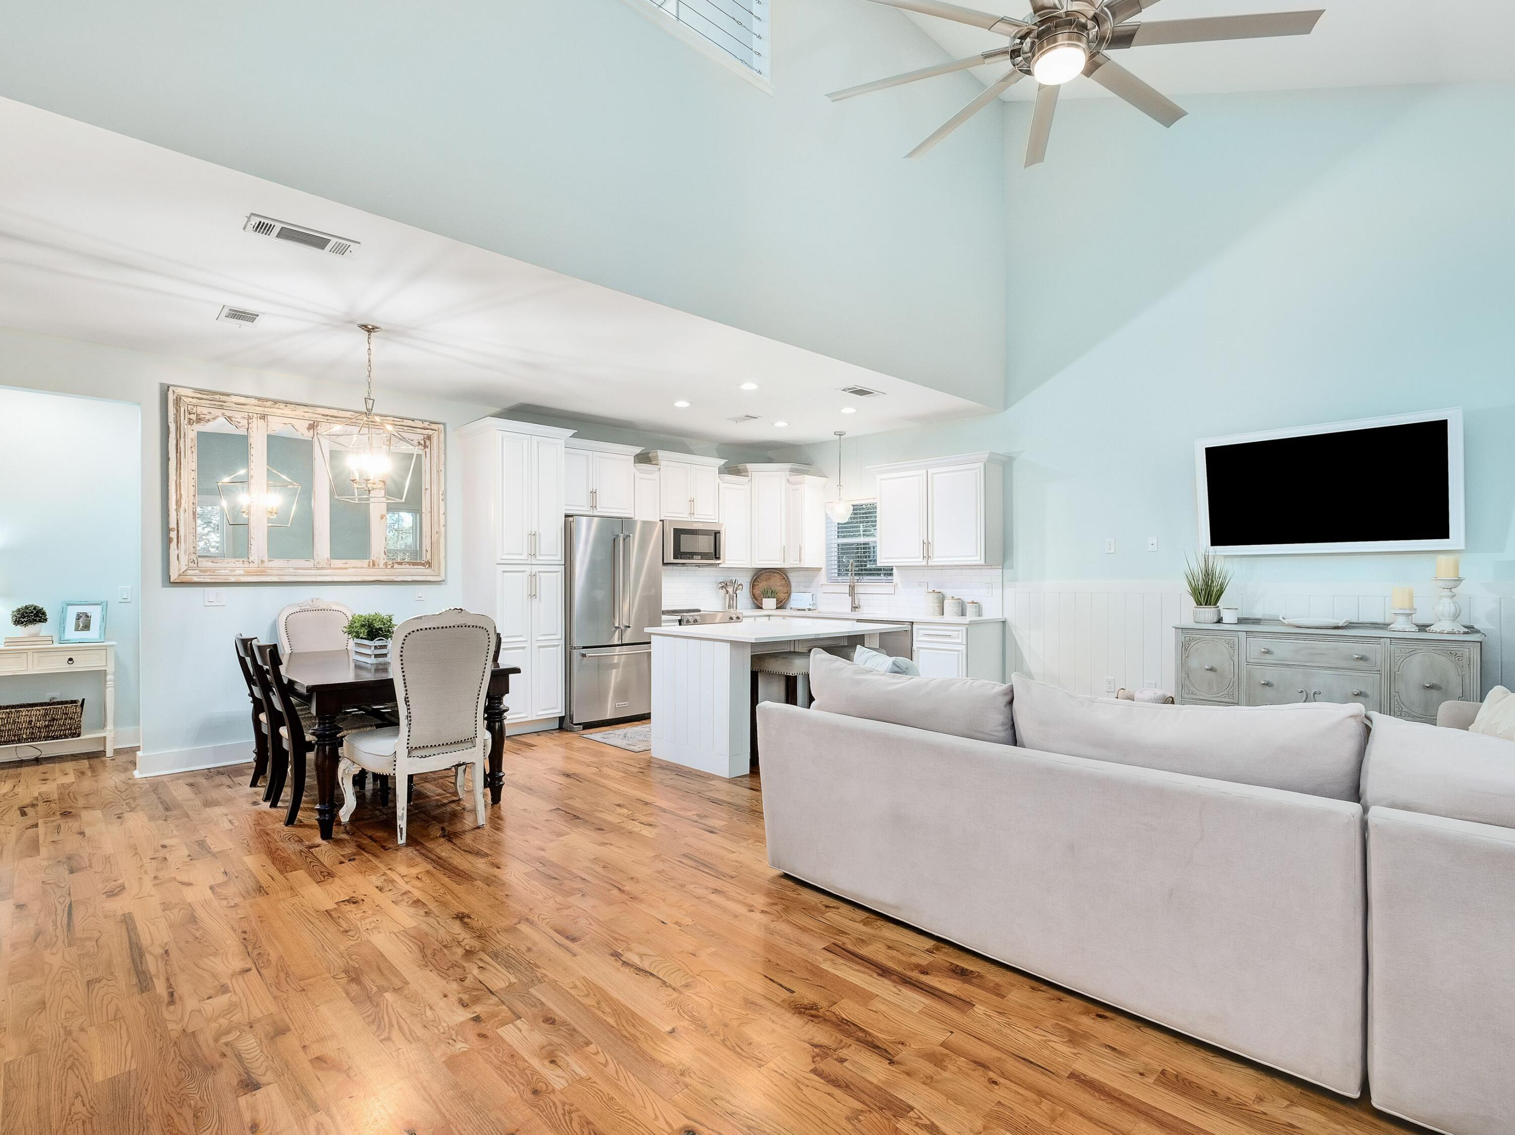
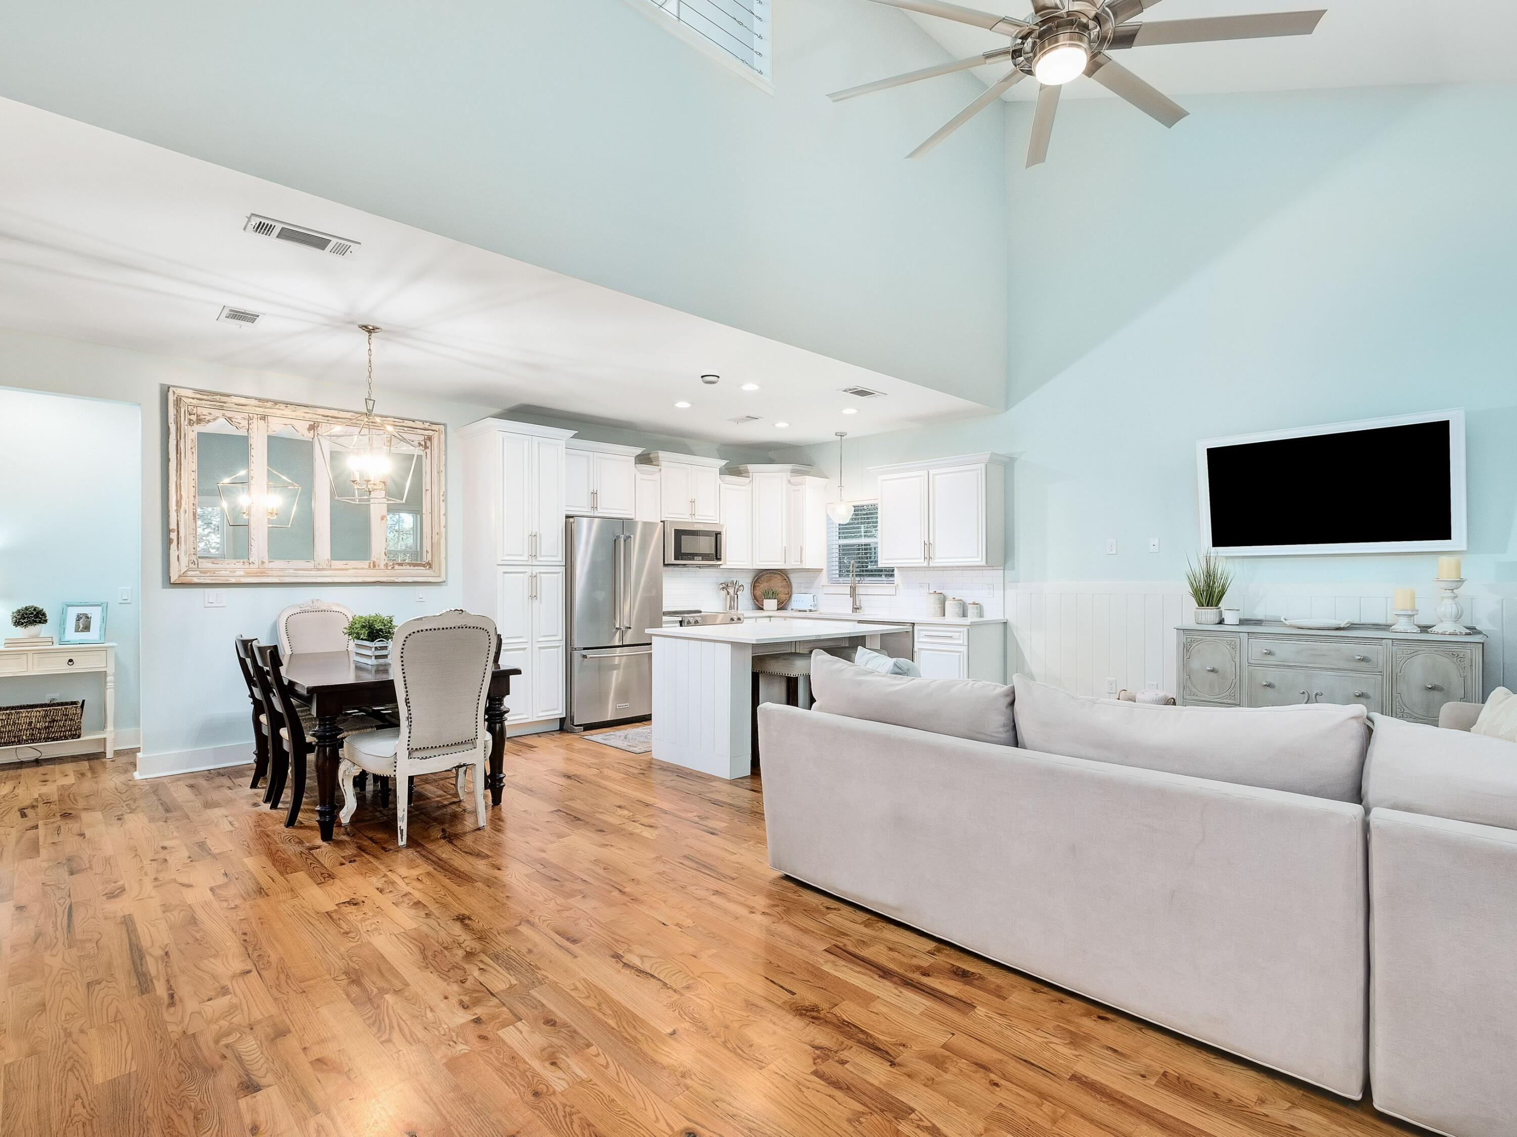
+ smoke detector (710, 377)
